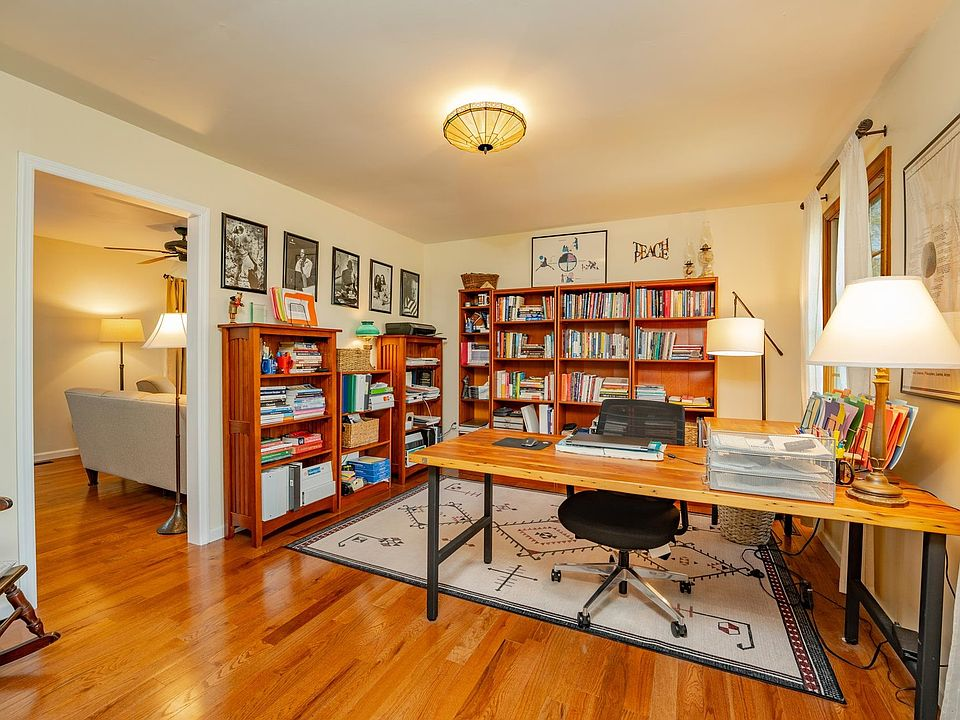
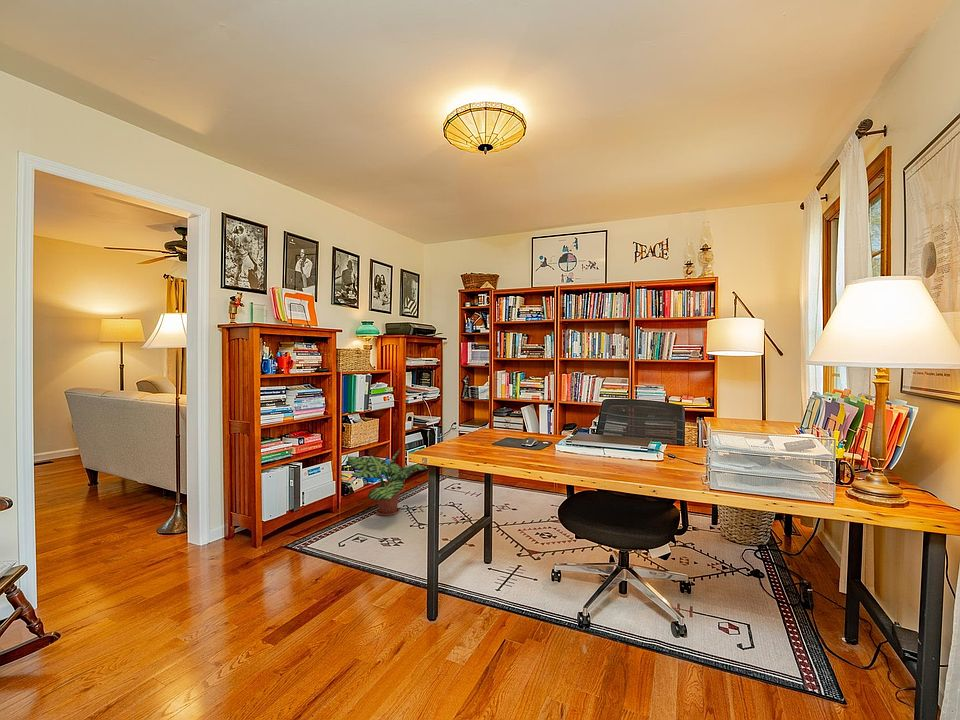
+ potted plant (381, 479)
